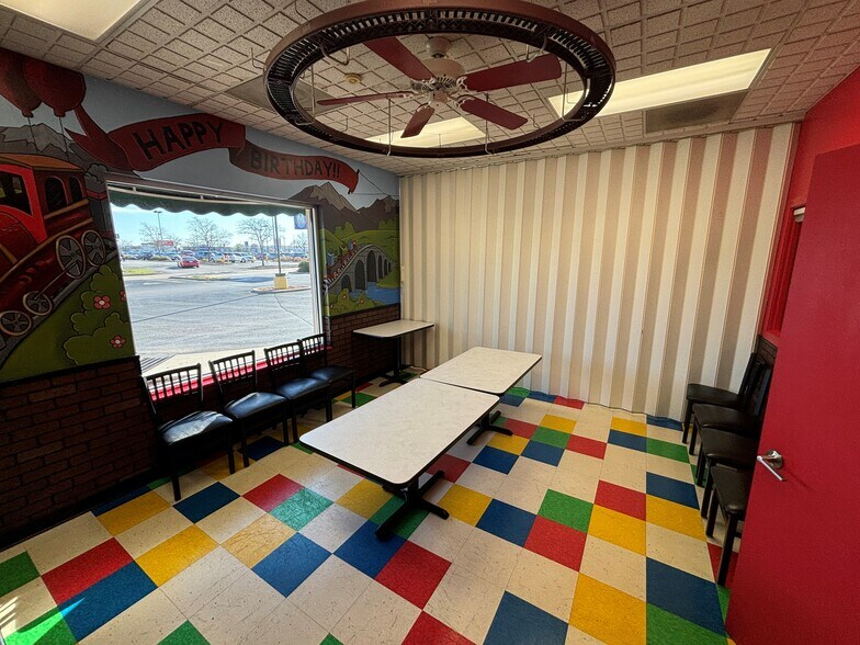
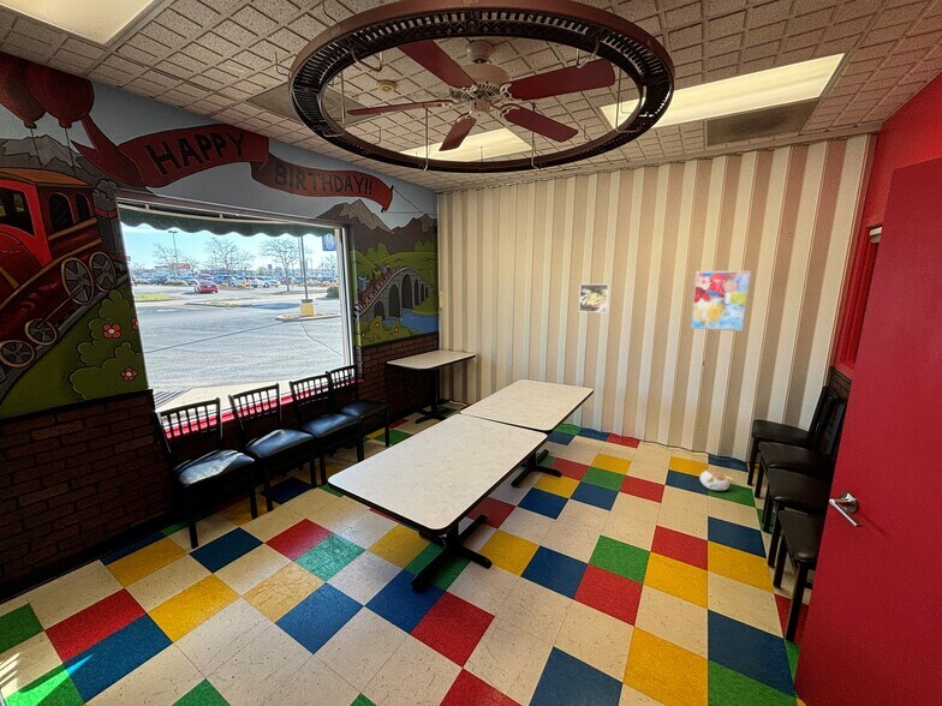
+ plush toy (713, 478)
+ wall art (719, 300)
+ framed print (594, 298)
